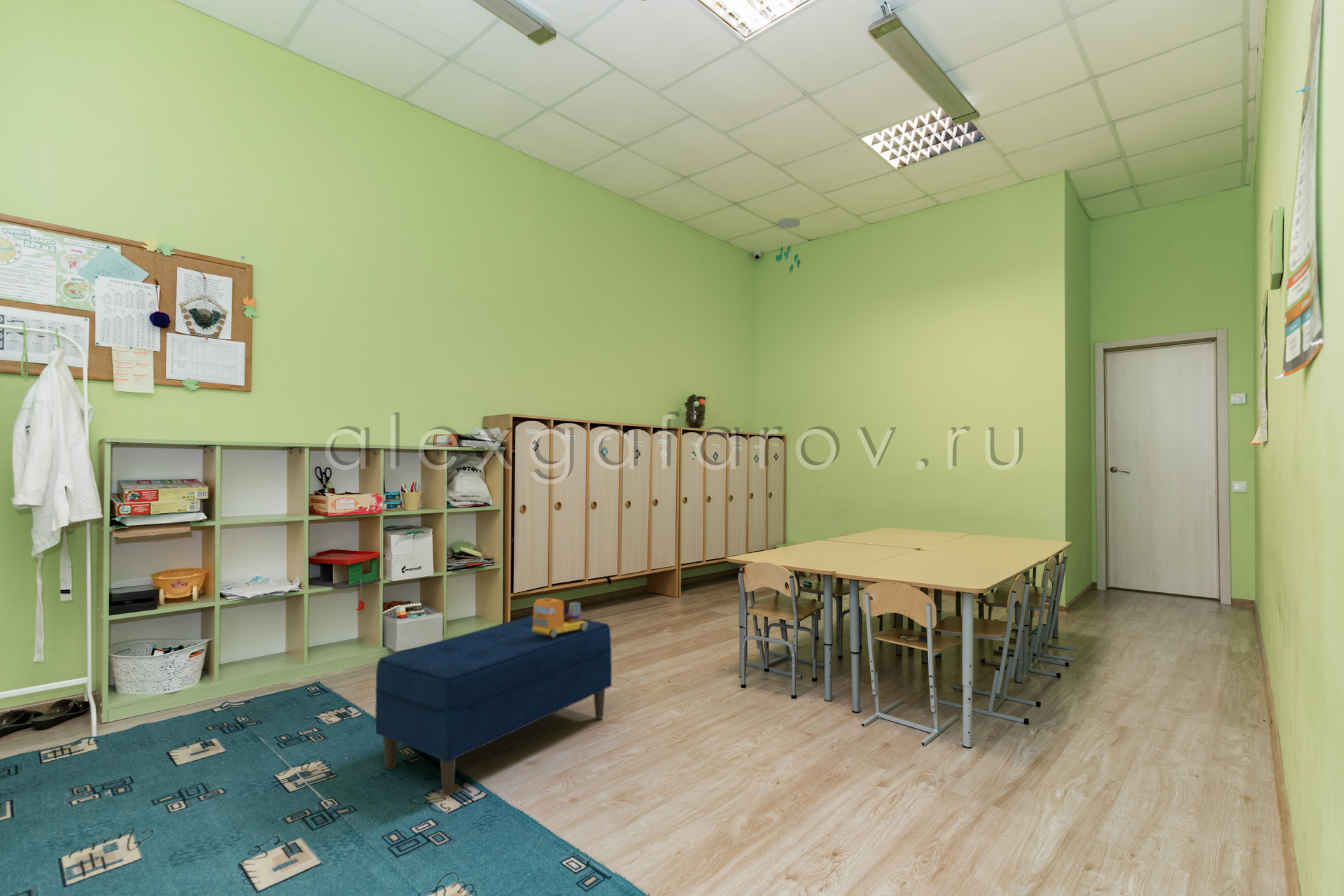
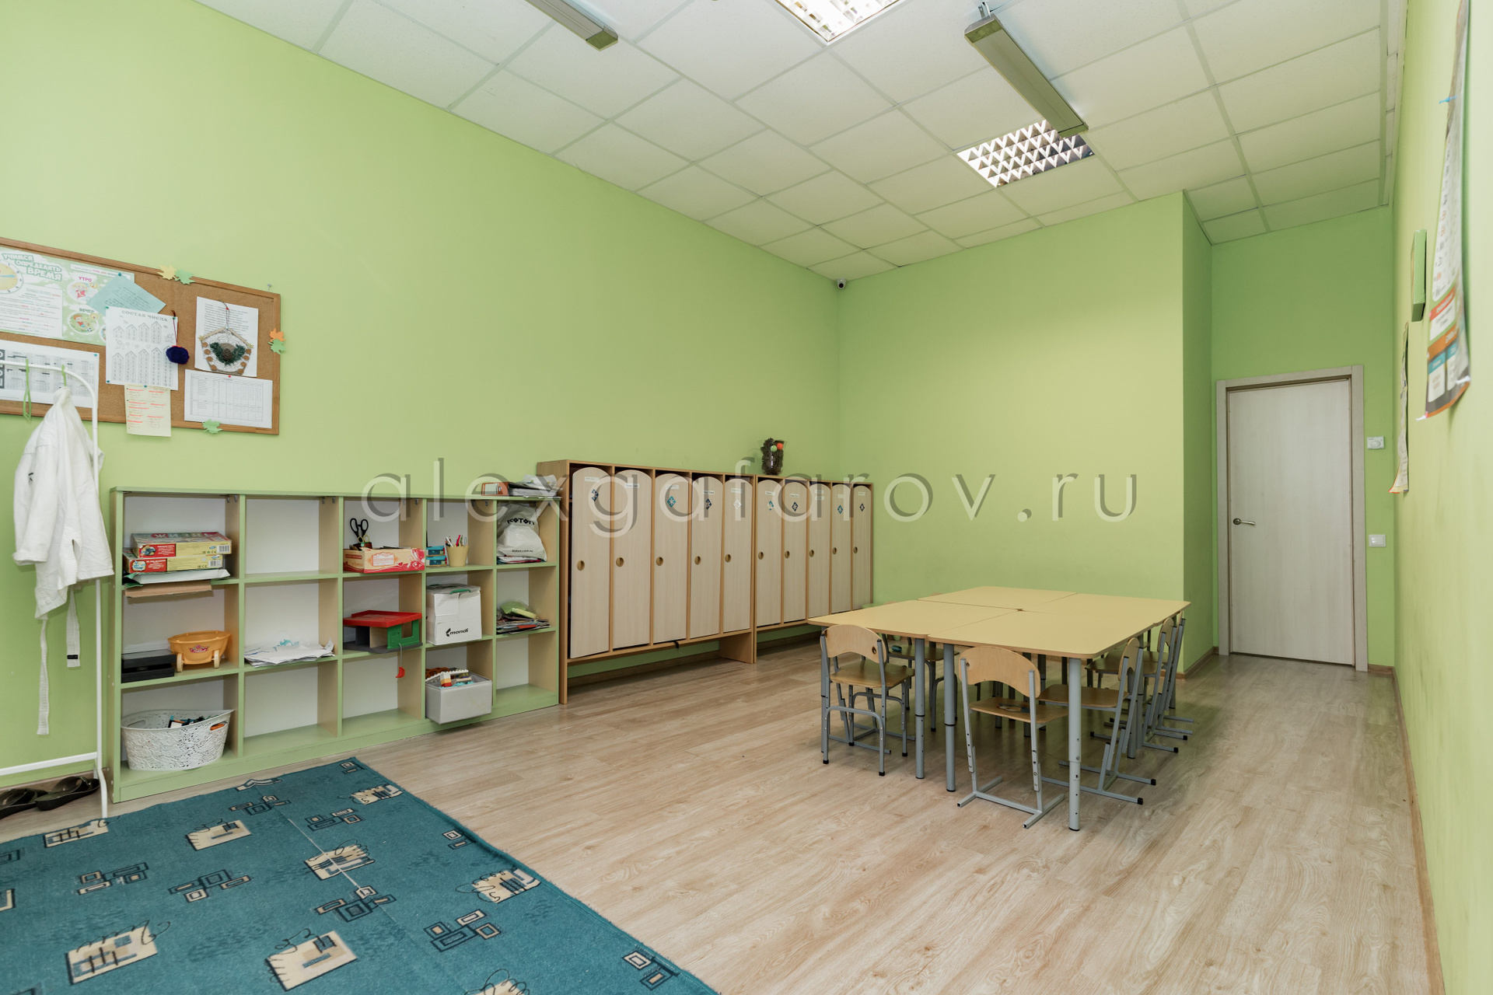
- toy truck (559, 615)
- ceiling mobile (788, 246)
- bench (504, 690)
